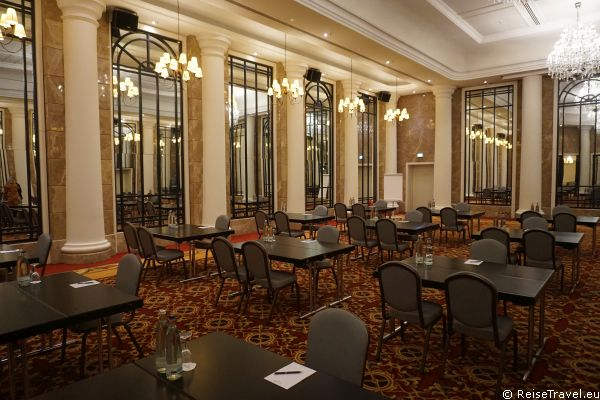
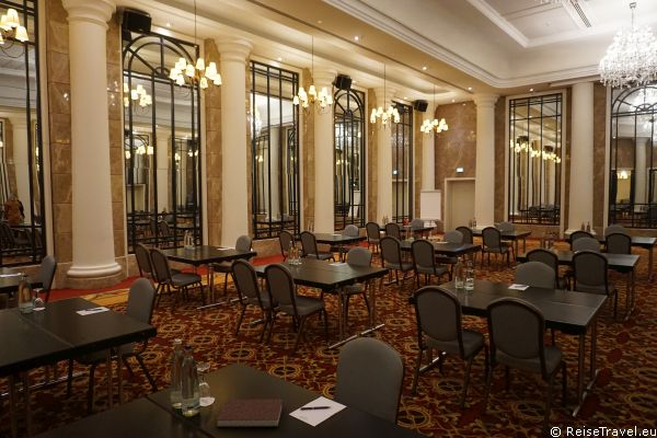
+ notebook (251, 412)
